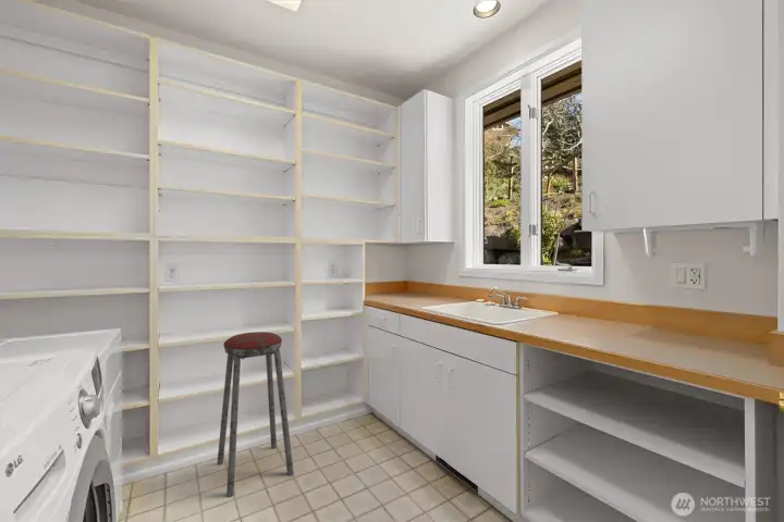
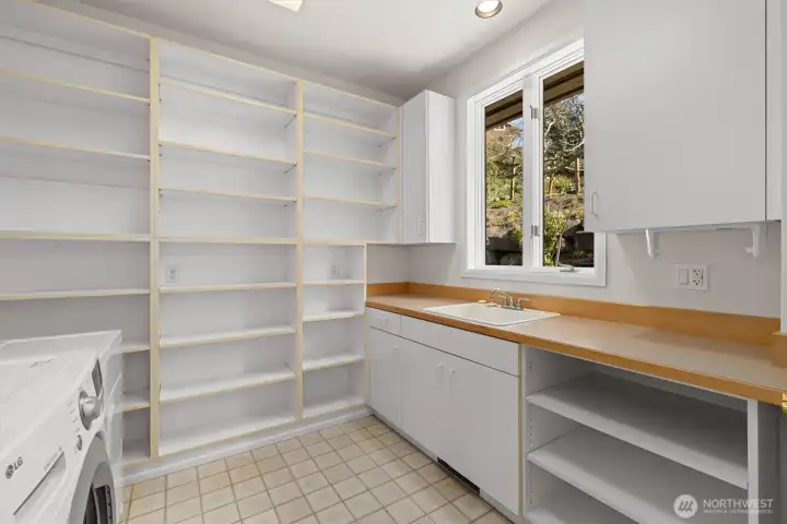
- music stool (268, 397)
